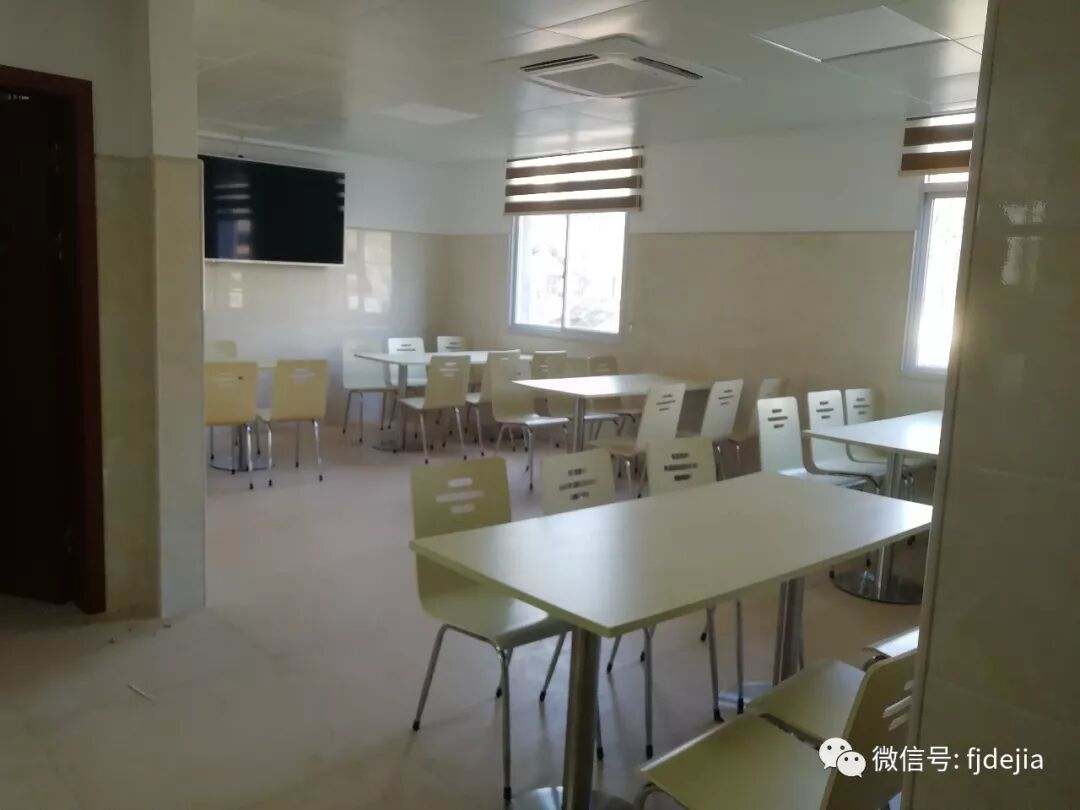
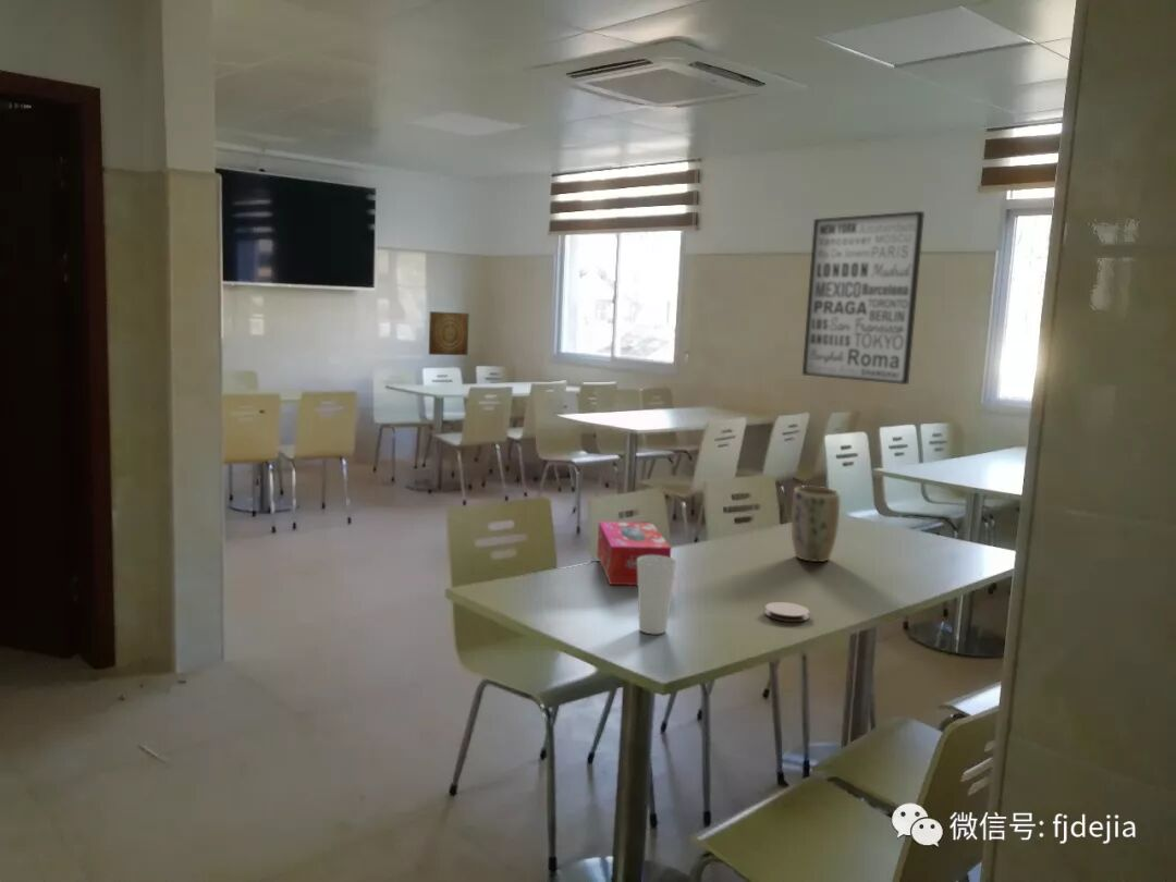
+ cup (654, 595)
+ coaster (786, 611)
+ tissue box (632, 551)
+ wall art (449, 333)
+ plant pot (814, 524)
+ wall art (859, 298)
